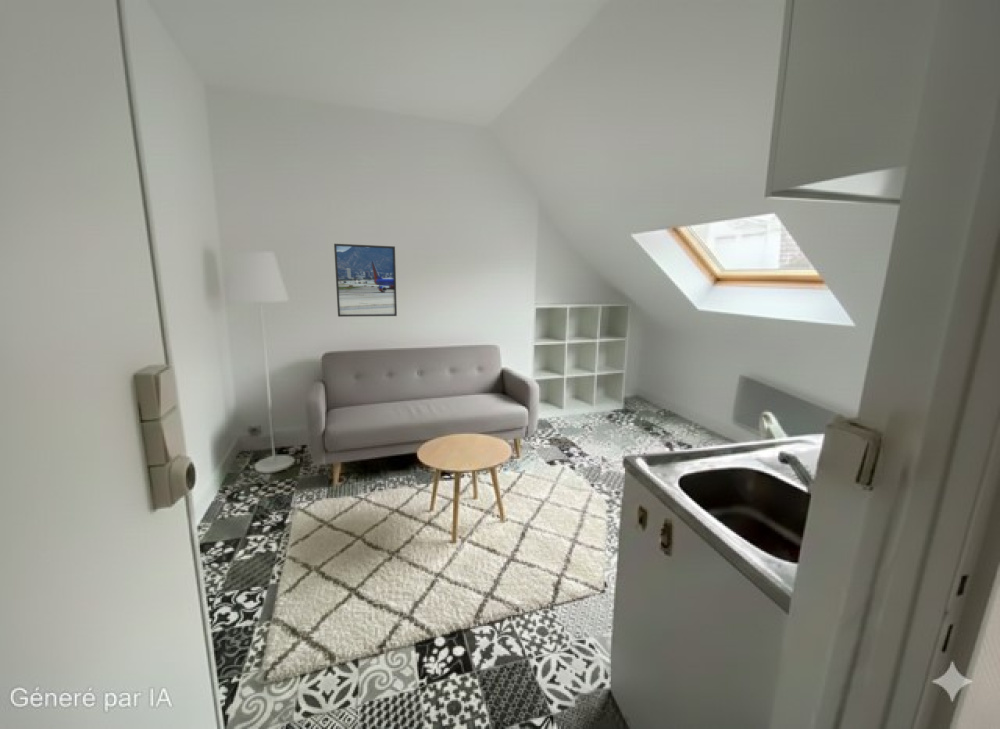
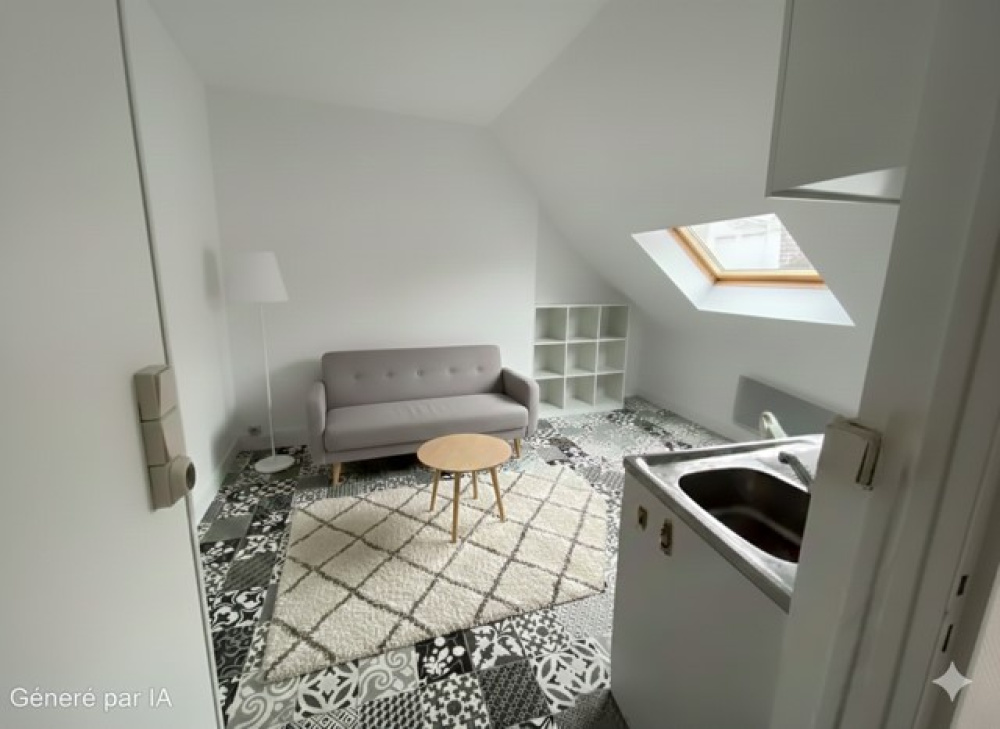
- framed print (366, 281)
